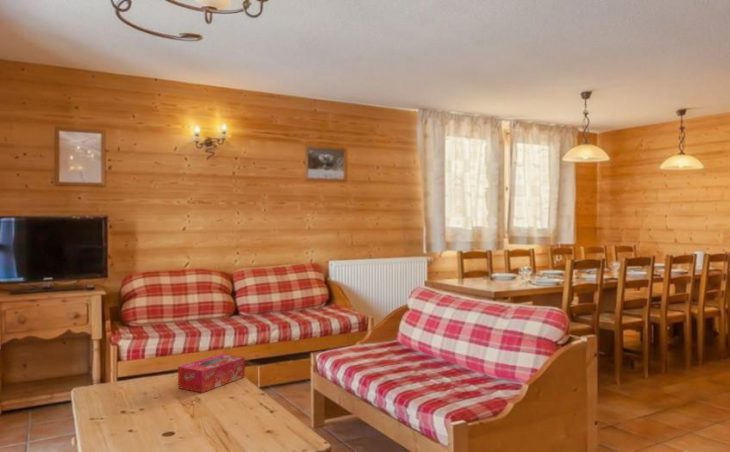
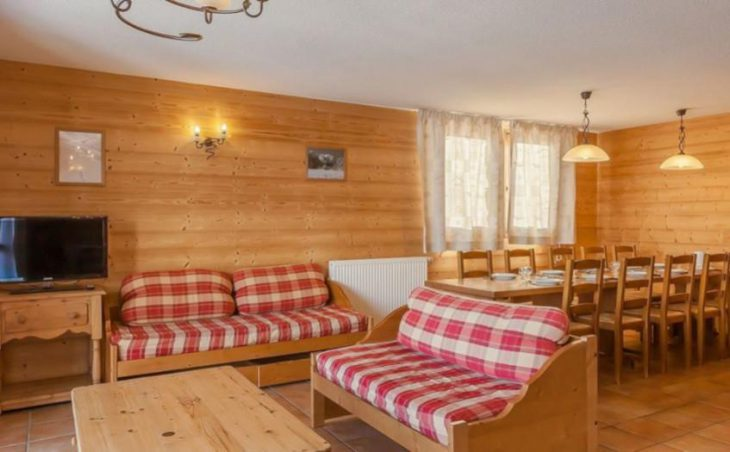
- tissue box (212, 372)
